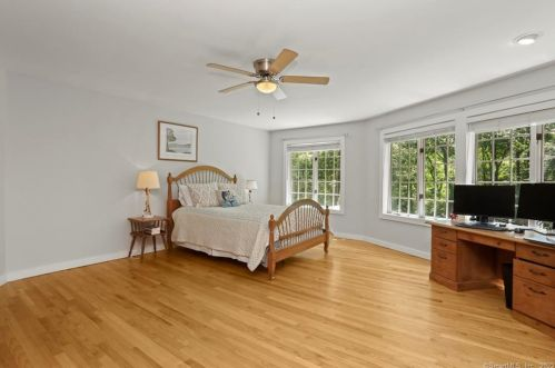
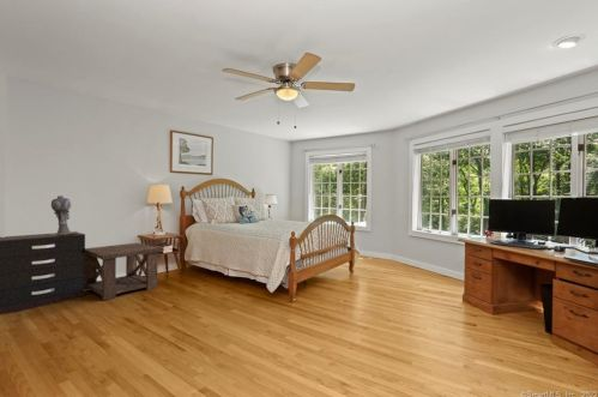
+ side table (126, 267)
+ dresser (38, 269)
+ decorative urn (64, 215)
